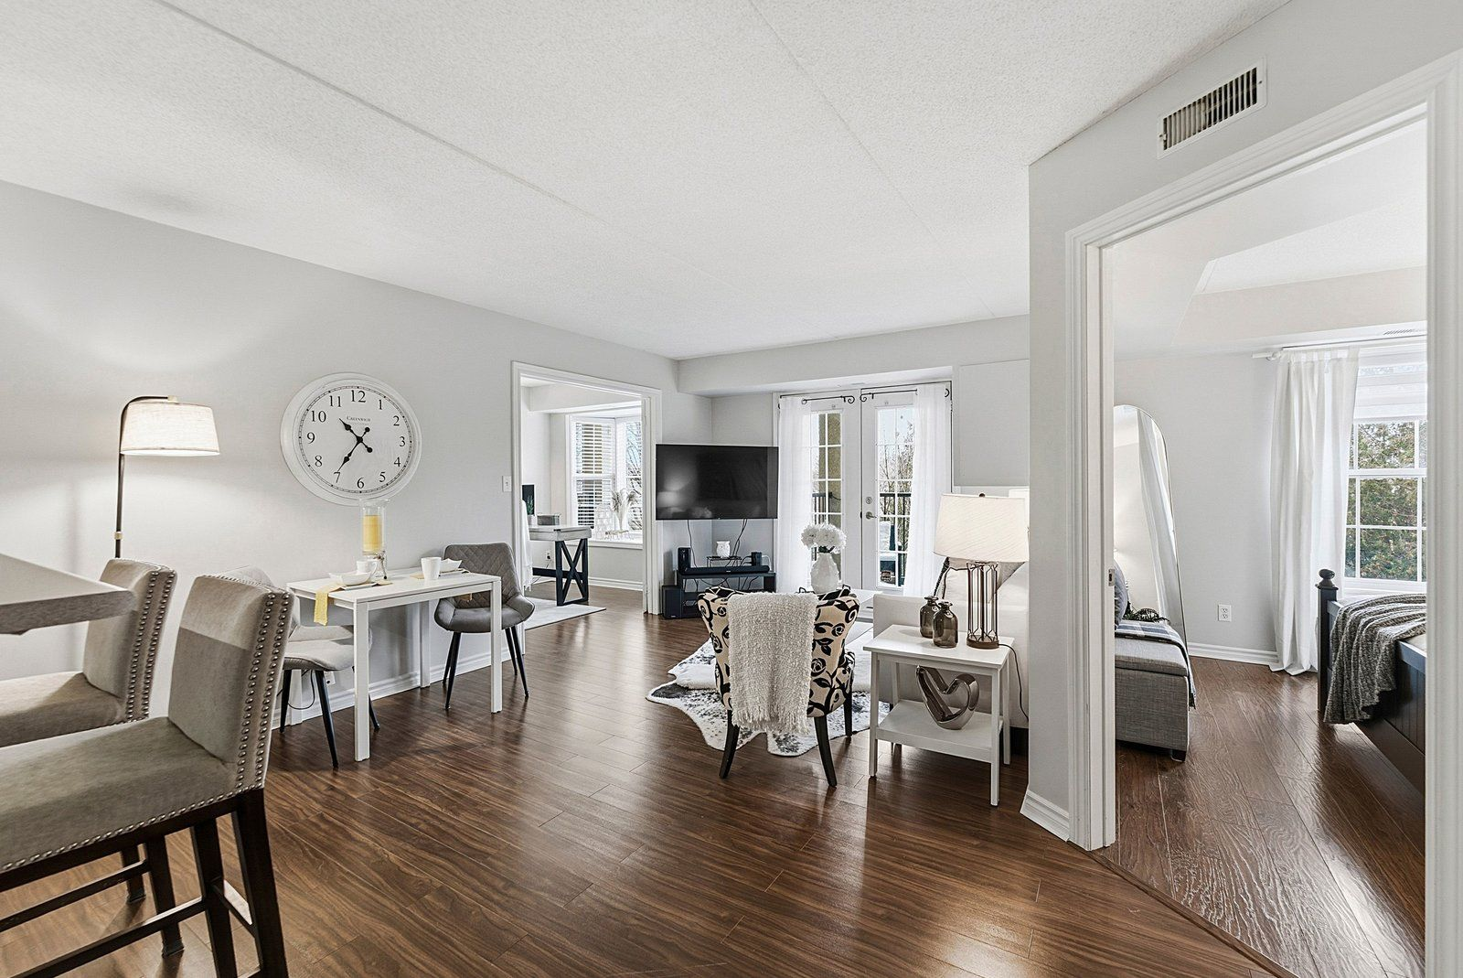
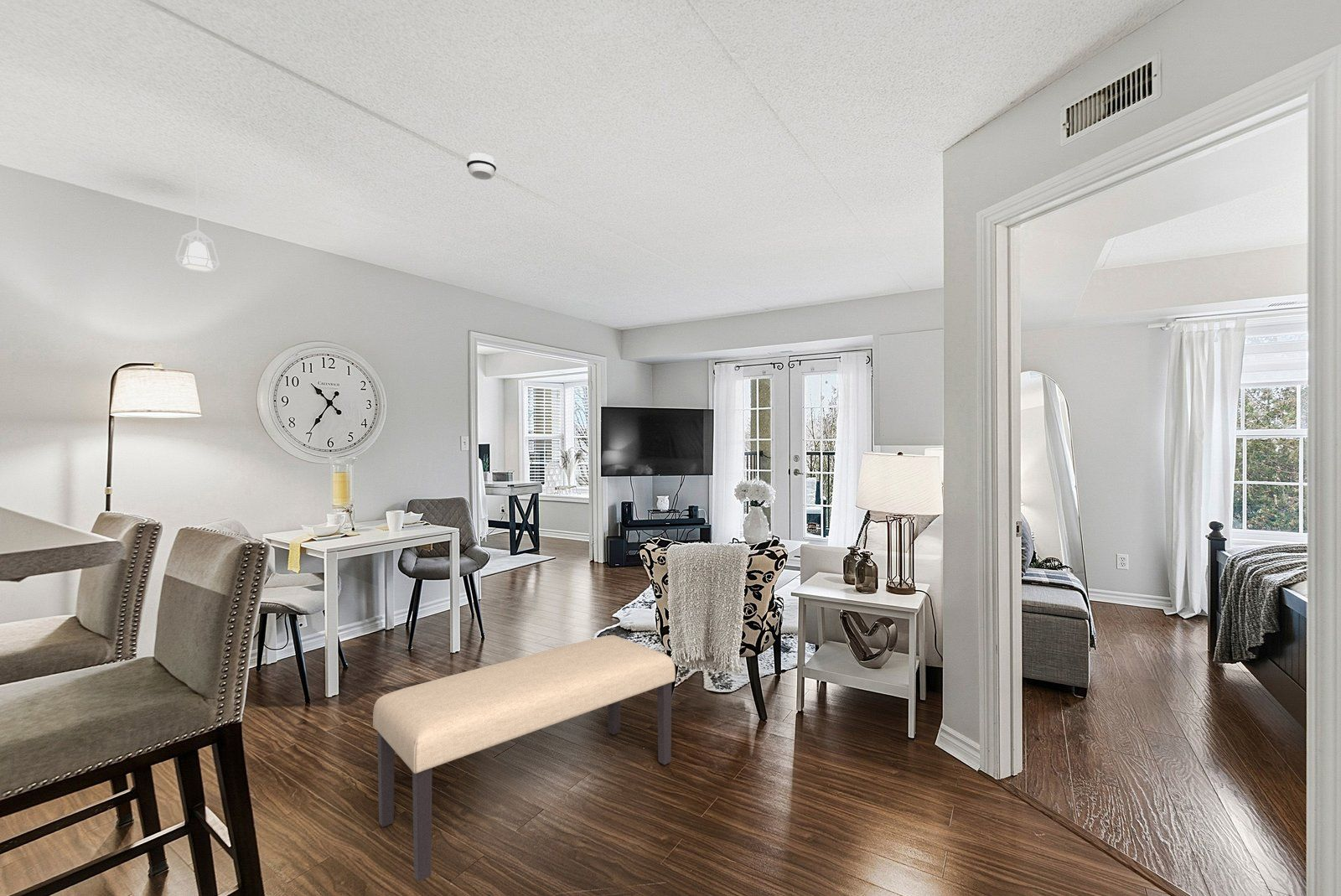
+ pendant lamp (197, 215)
+ smoke detector (481, 167)
+ bench (537, 729)
